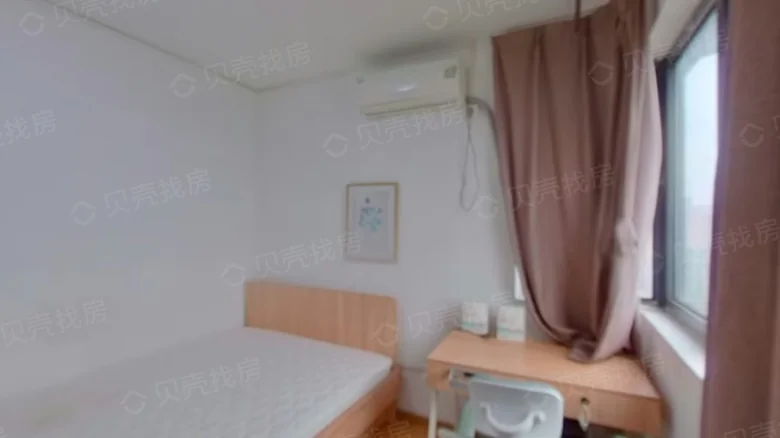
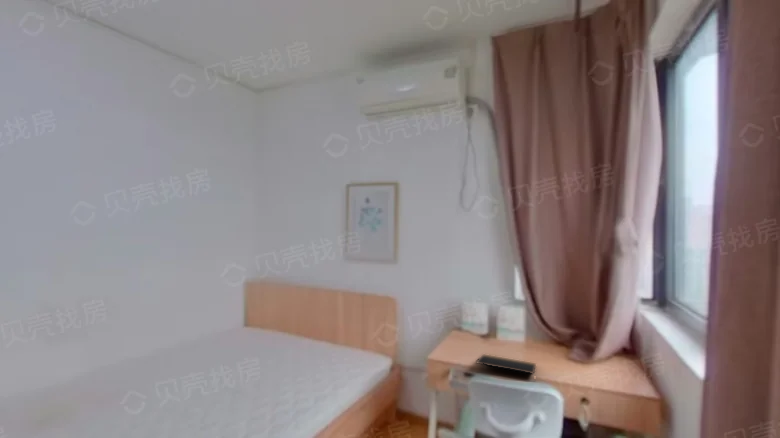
+ notepad (506, 363)
